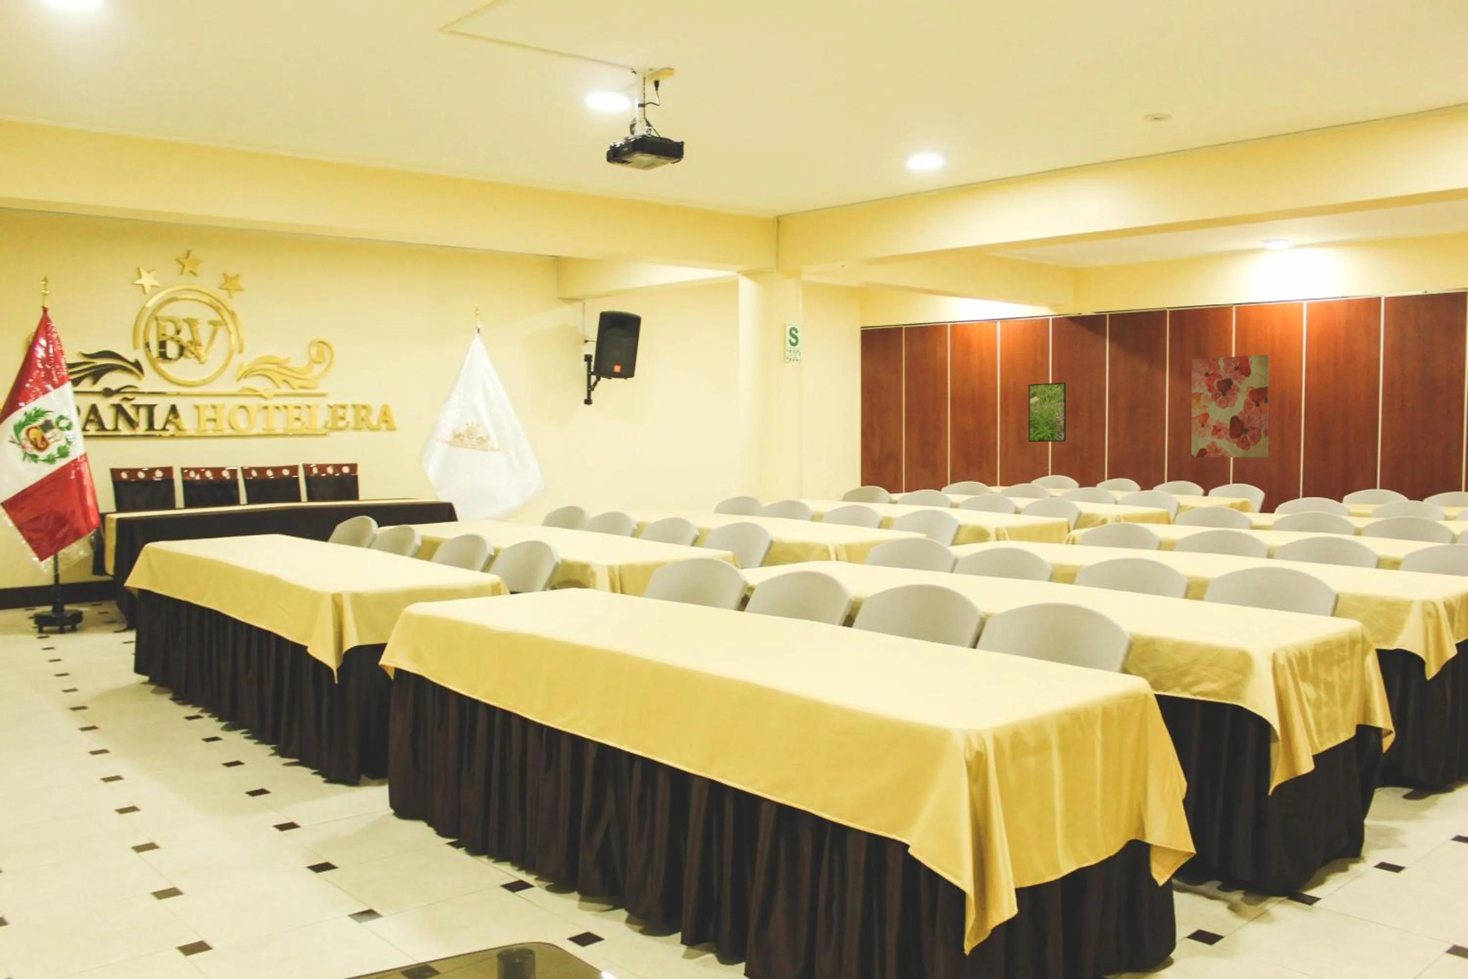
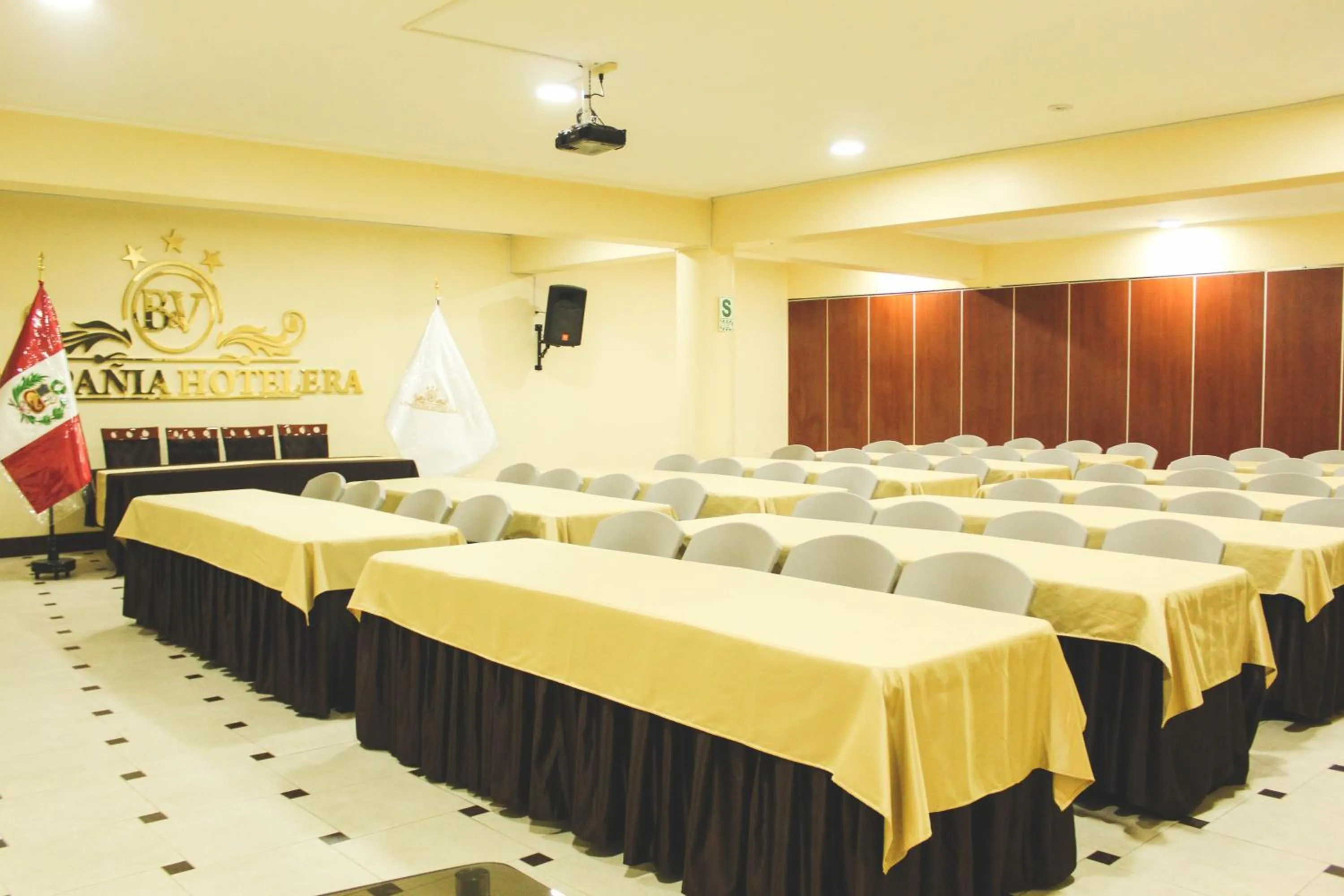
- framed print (1046, 412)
- wall art (1229, 406)
